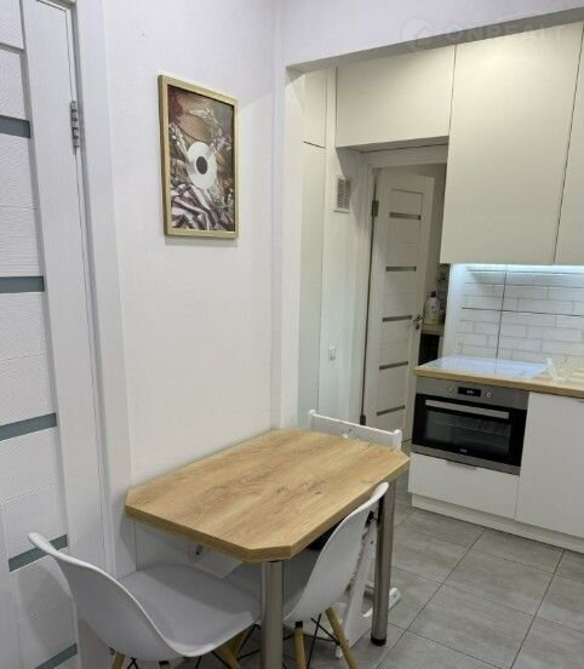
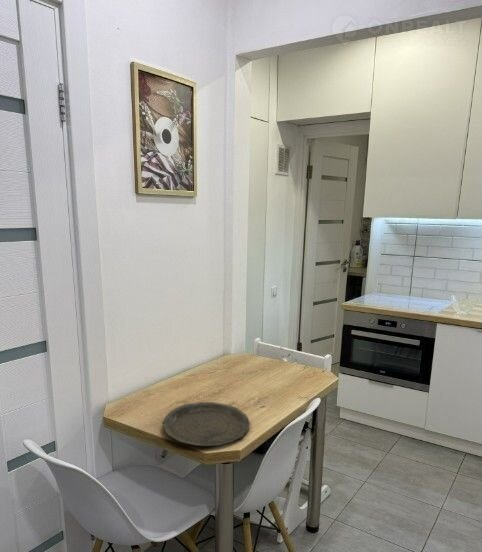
+ plate (206, 423)
